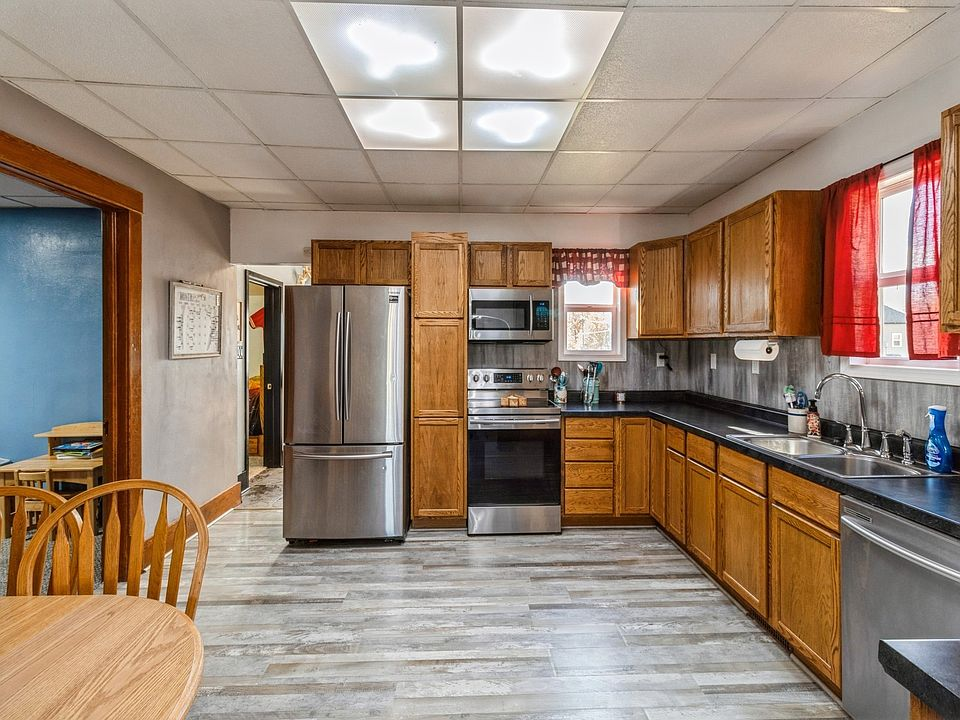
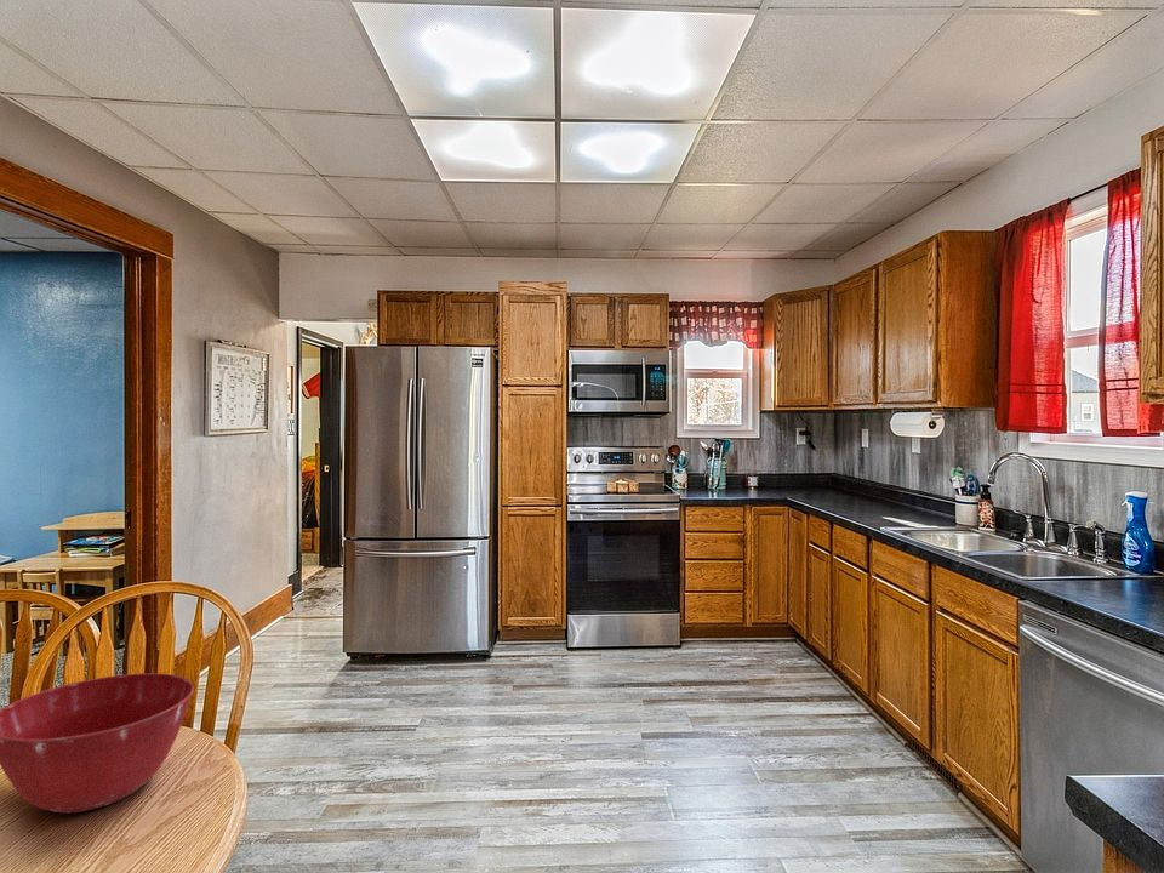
+ mixing bowl (97, 746)
